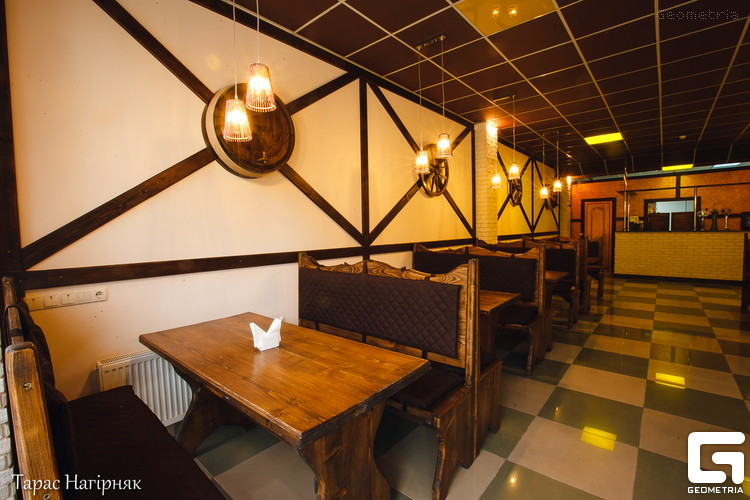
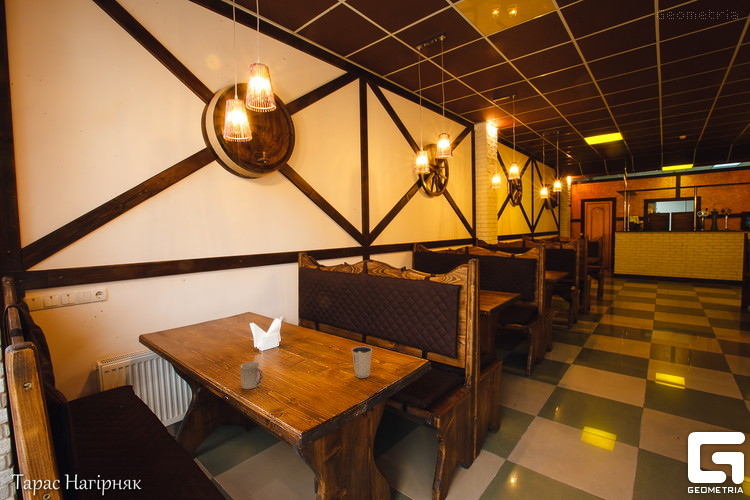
+ dixie cup (362, 362)
+ cup (253, 375)
